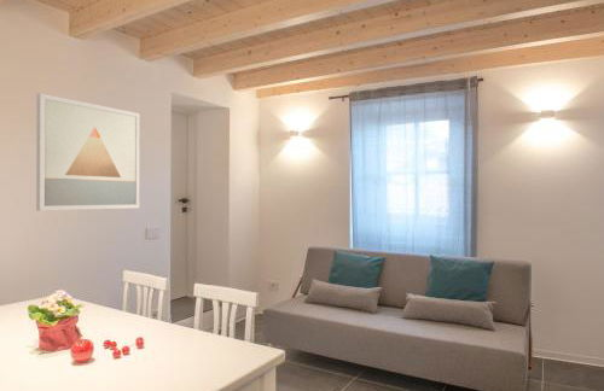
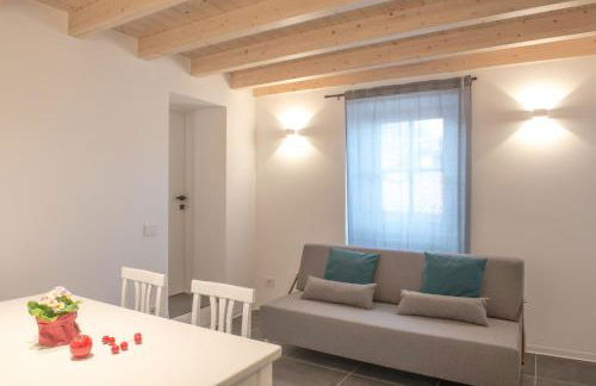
- wall art (93, 157)
